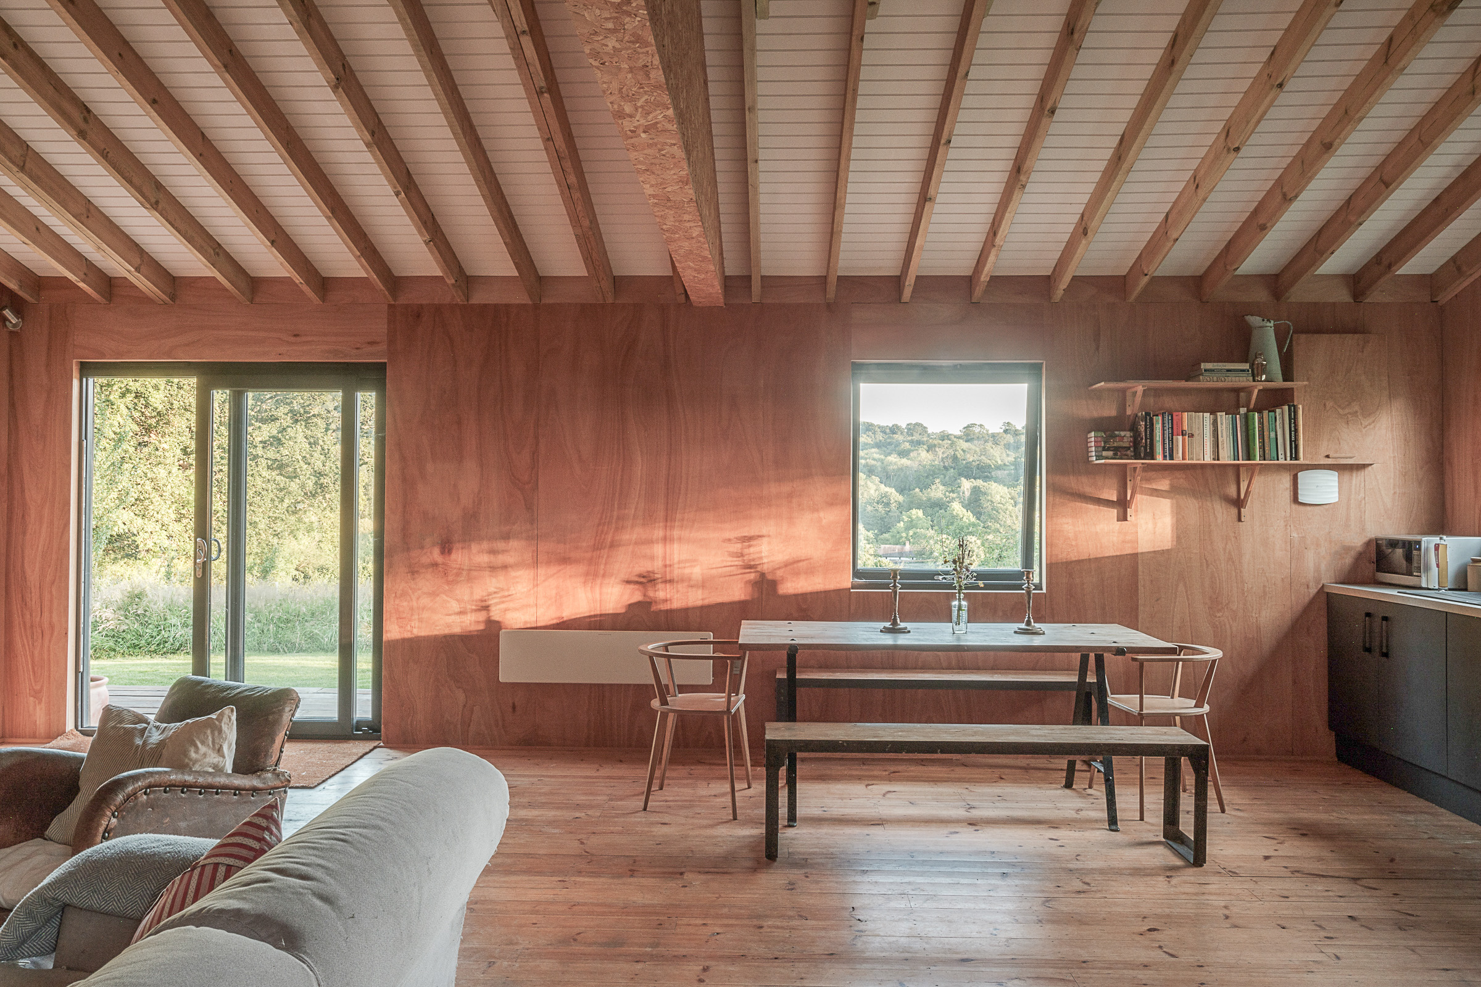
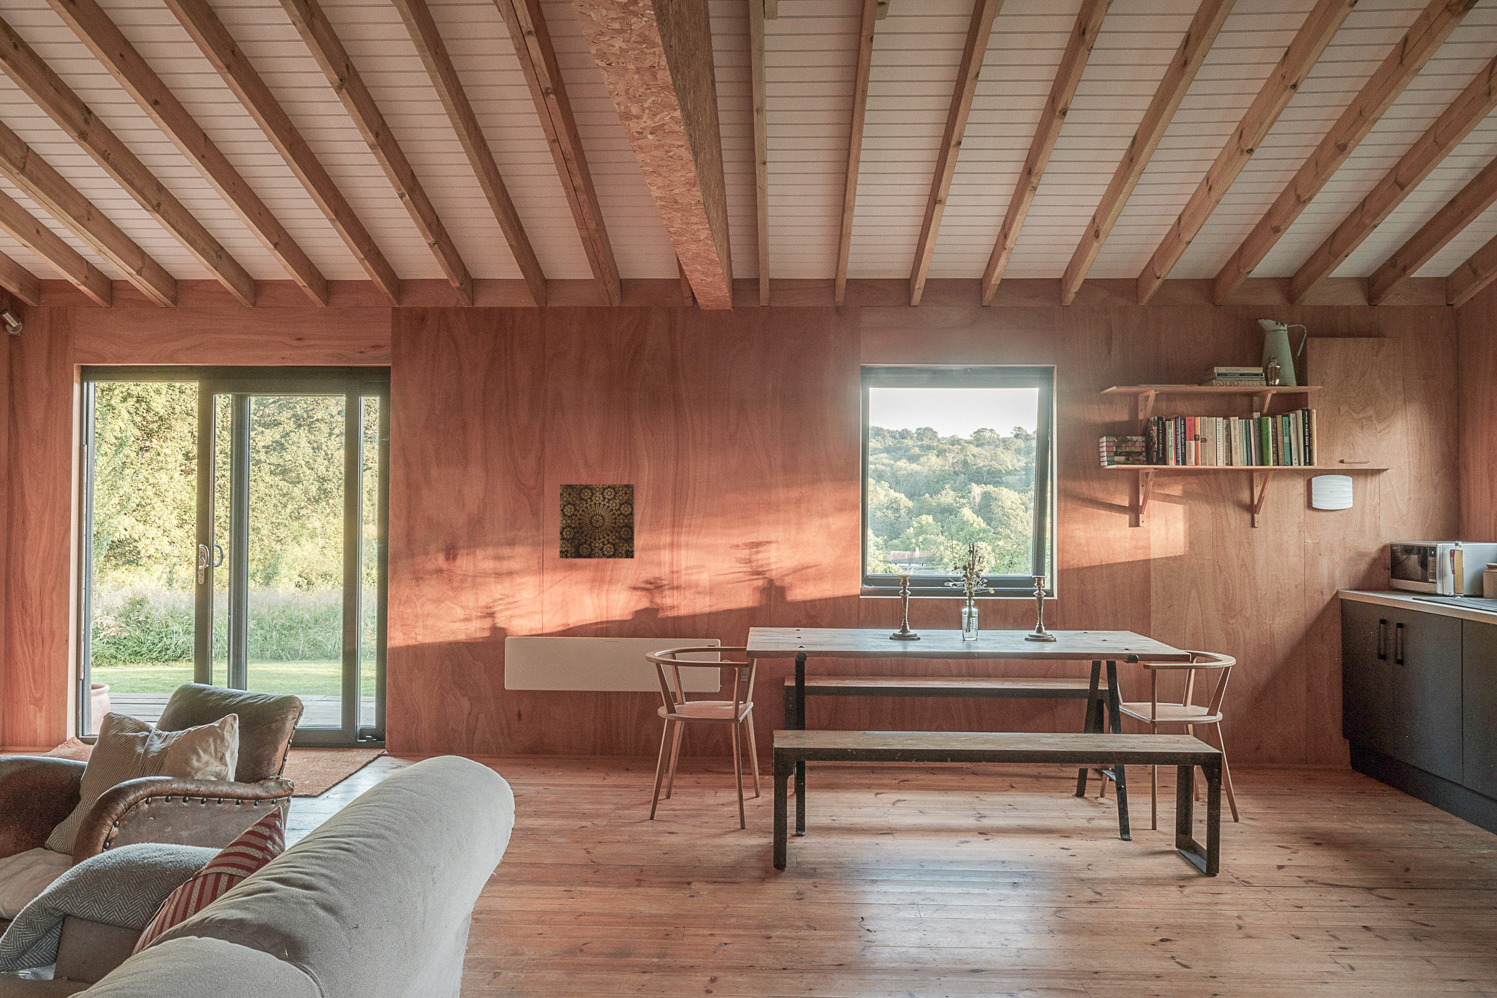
+ wall art (597, 521)
